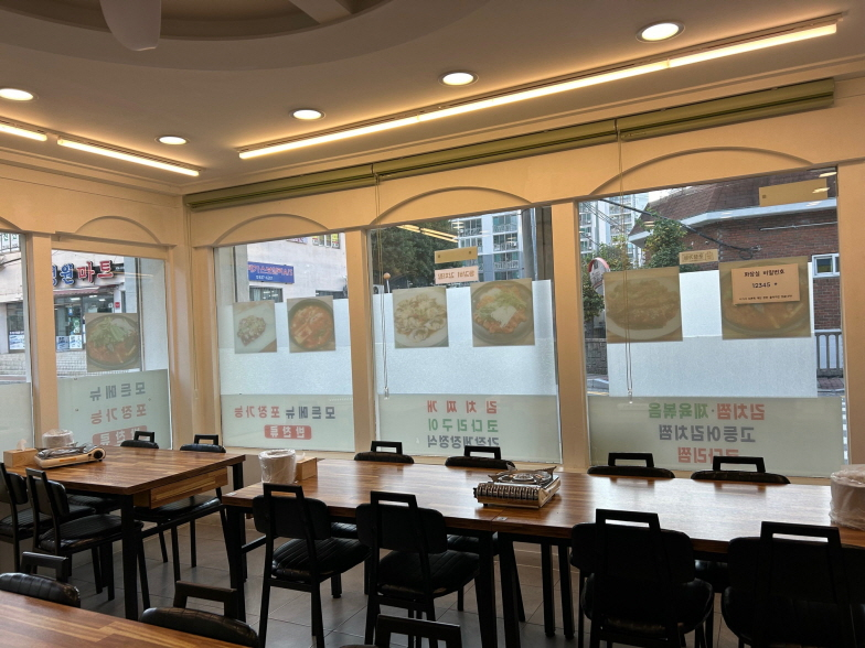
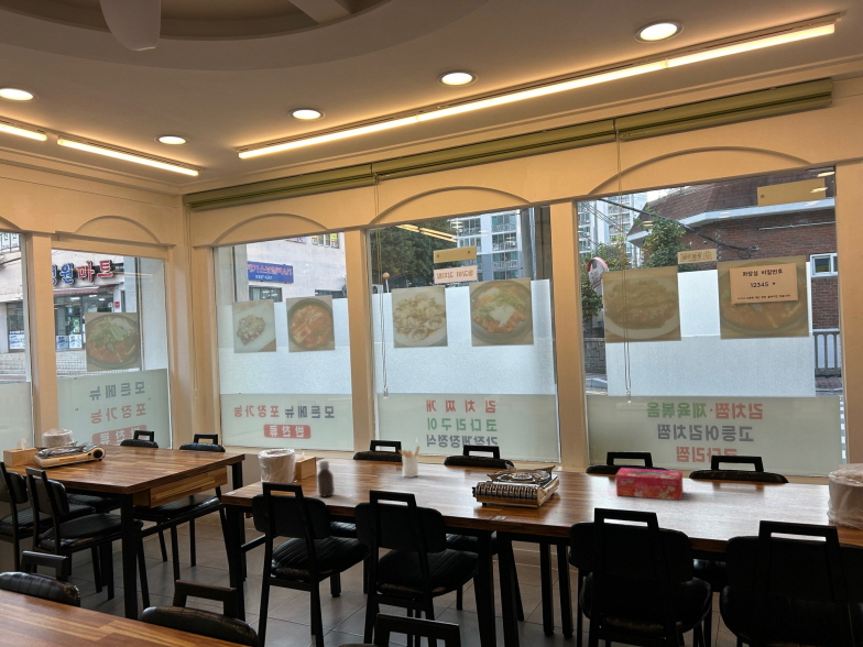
+ bottle (325, 478)
+ tissue box (649, 483)
+ utensil holder (408, 461)
